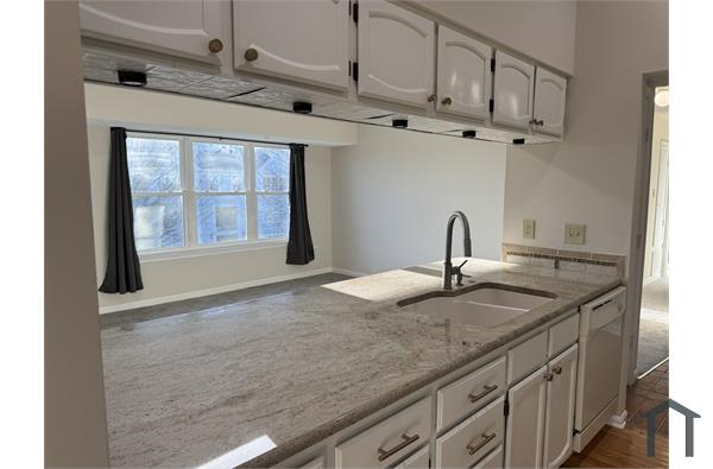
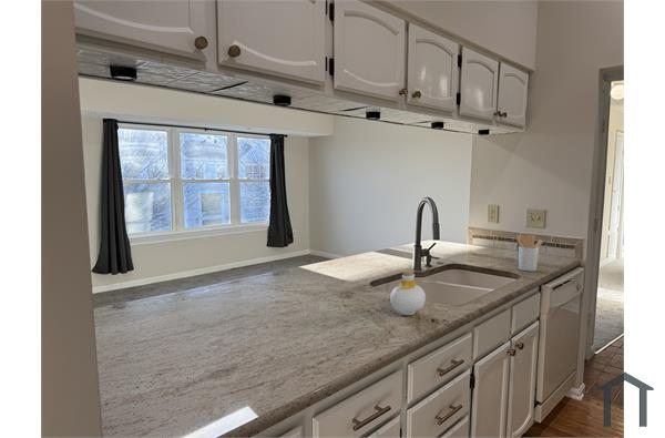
+ bottle (406, 293)
+ utensil holder (528, 252)
